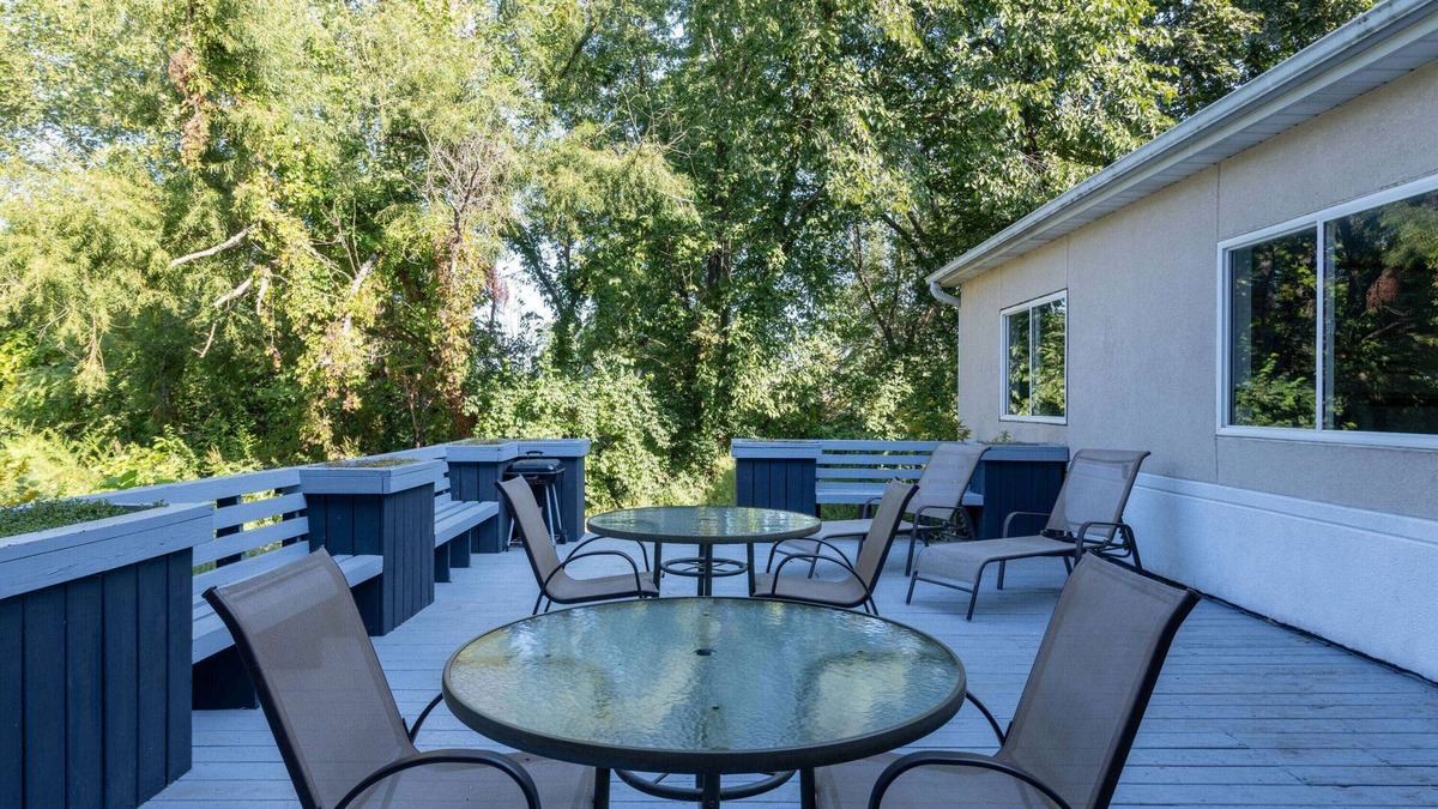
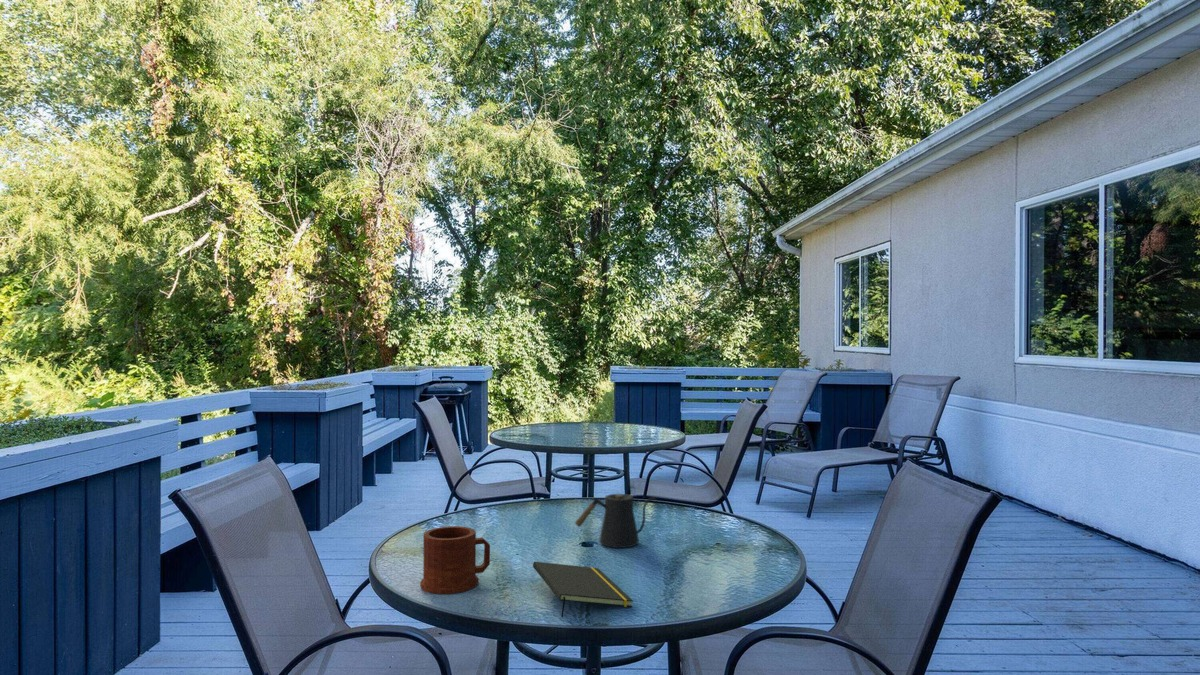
+ mug (455, 558)
+ notepad (580, 583)
+ kettle (616, 519)
